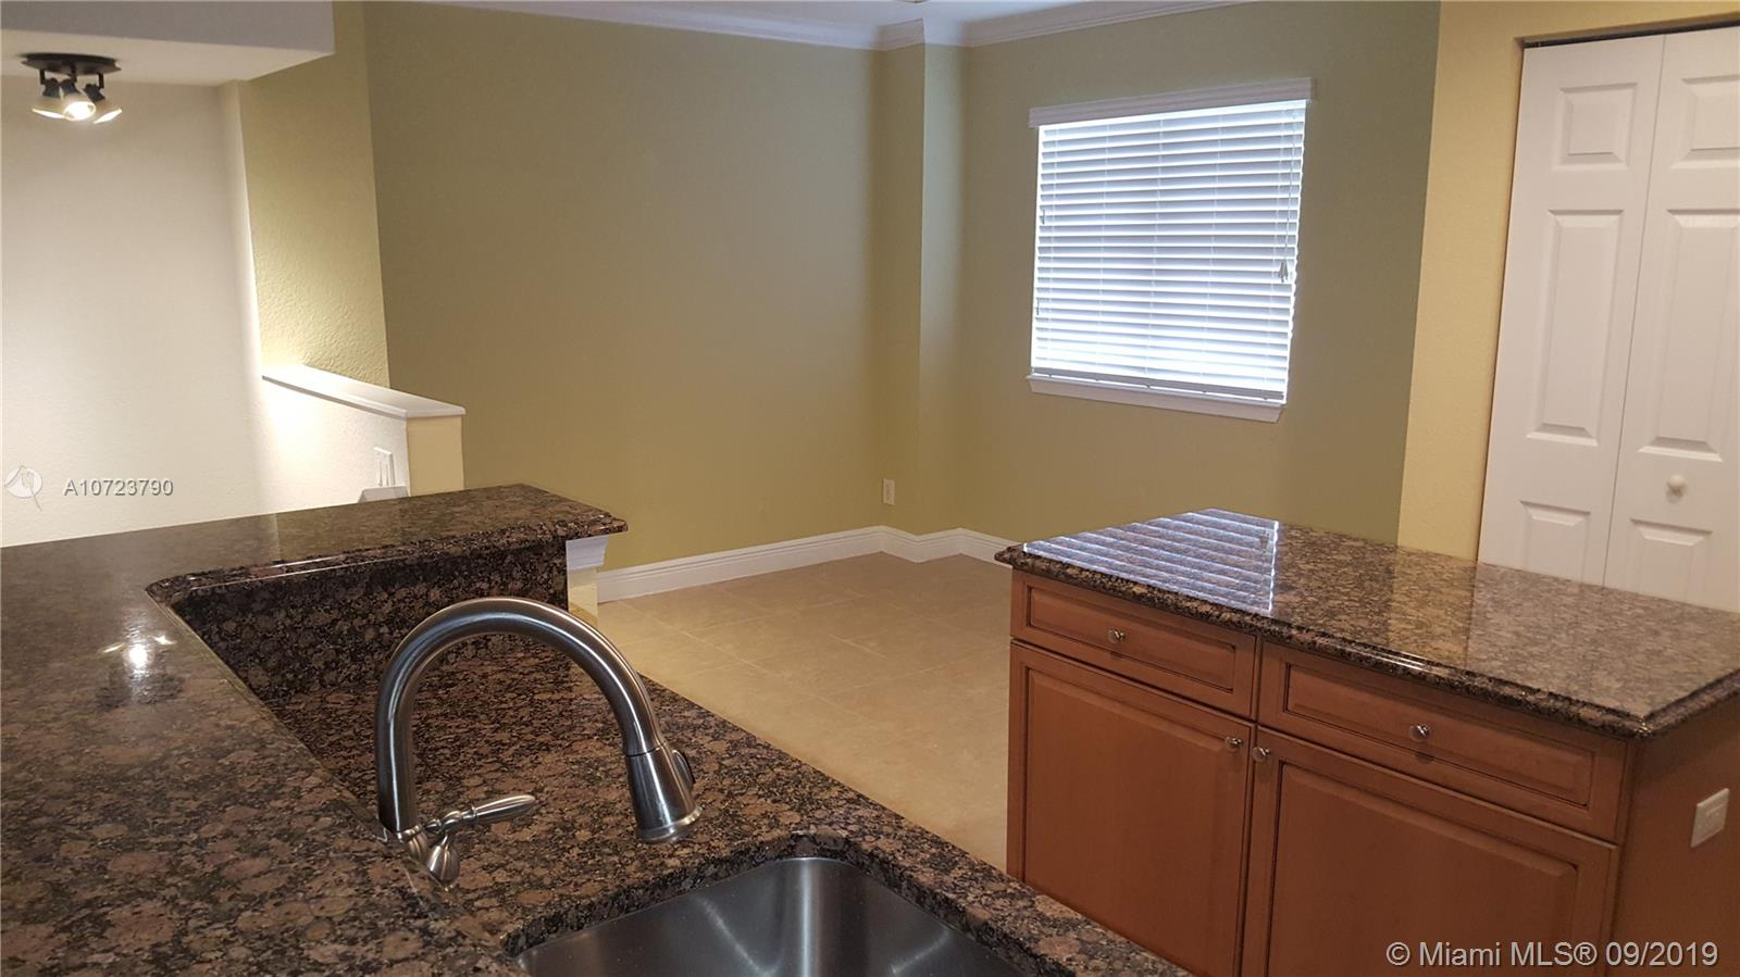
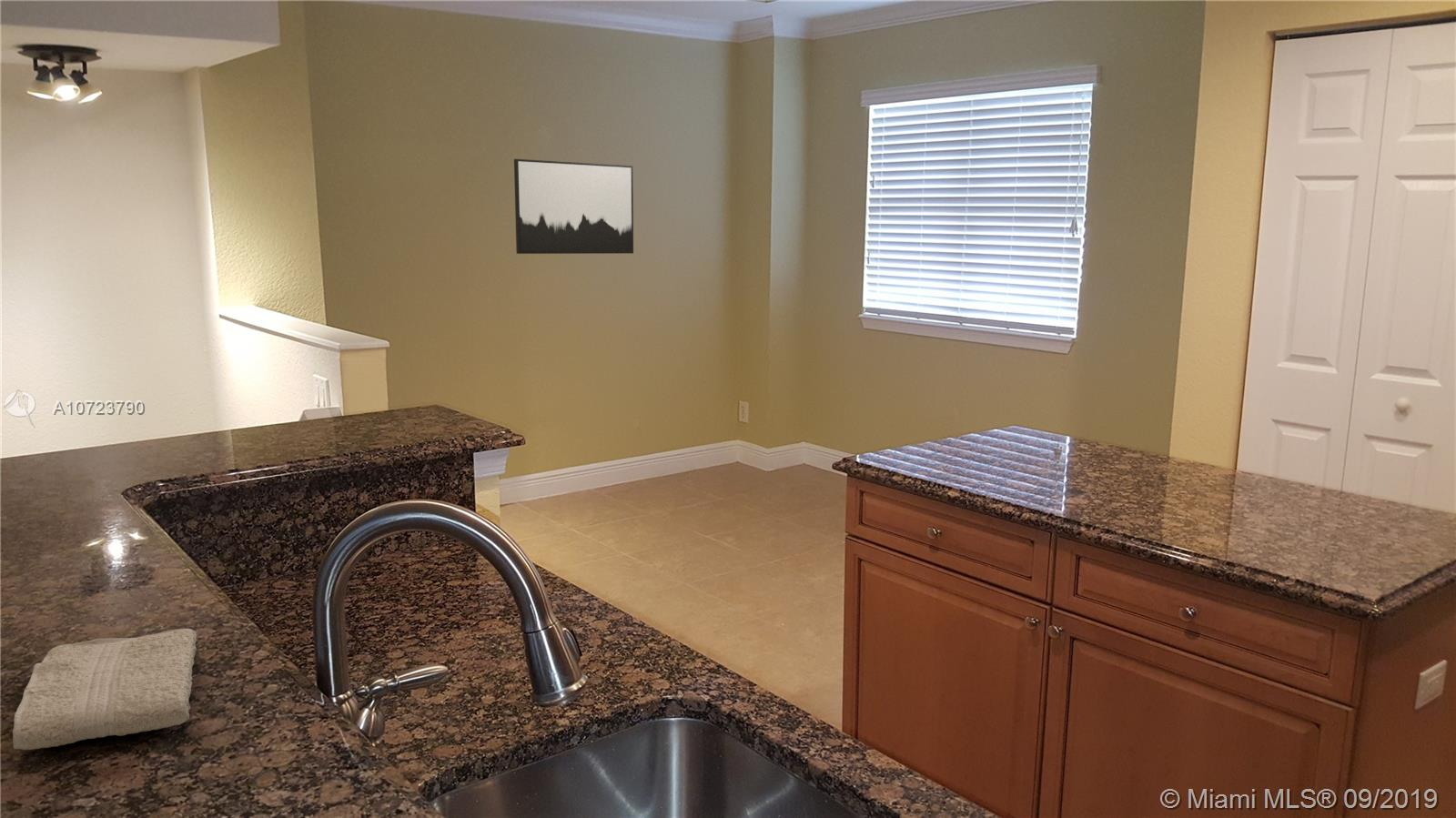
+ washcloth (115, 681)
+ wall art (576, 208)
